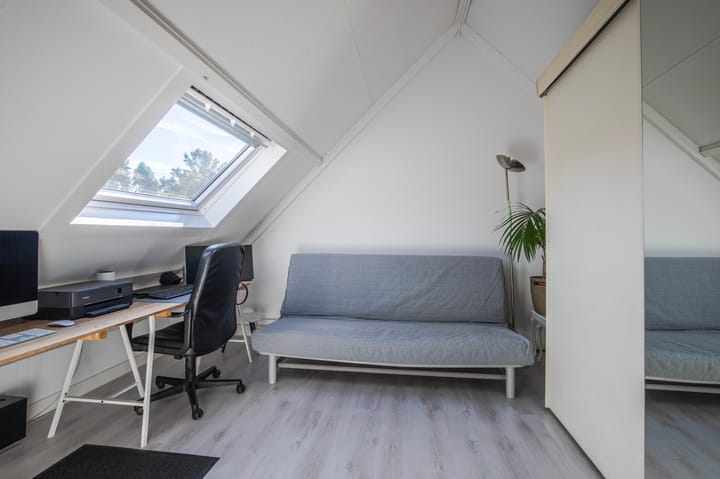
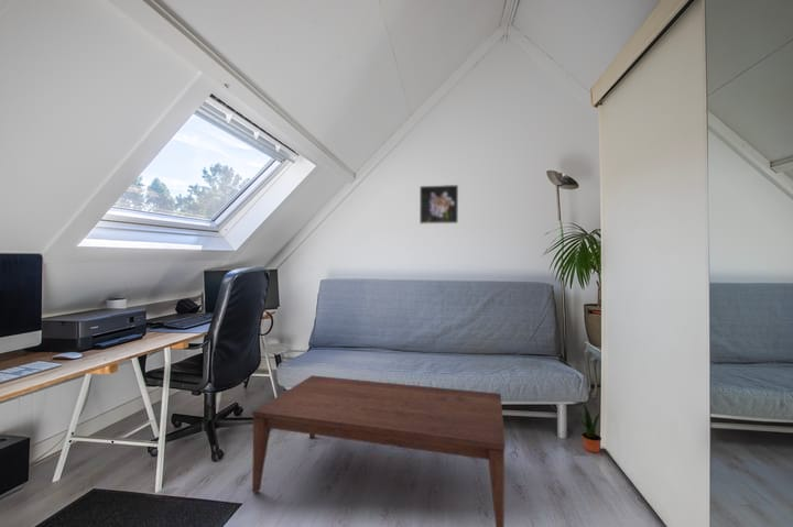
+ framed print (438, 205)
+ potted plant (588, 427)
+ coffee table (384, 439)
